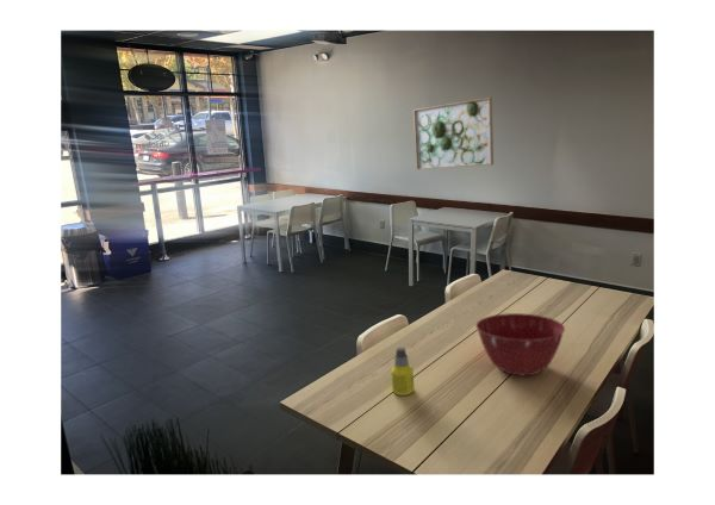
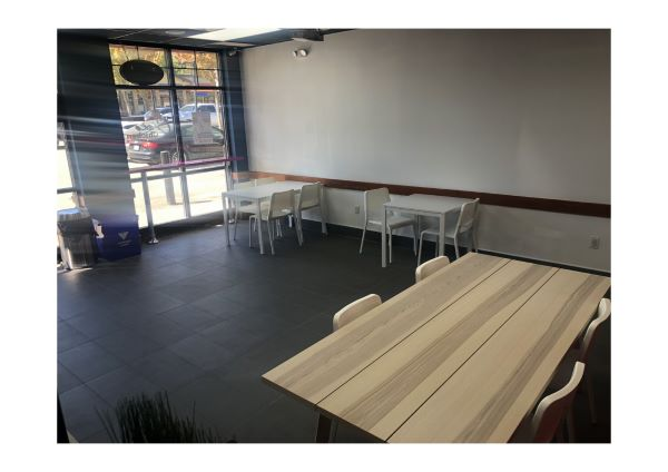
- bottle (402, 369)
- wall art (450, 136)
- mixing bowl (520, 345)
